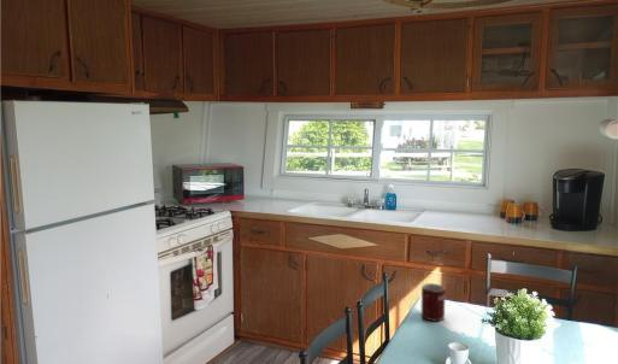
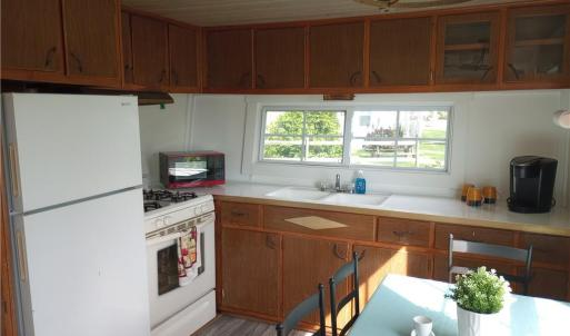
- mug (430, 303)
